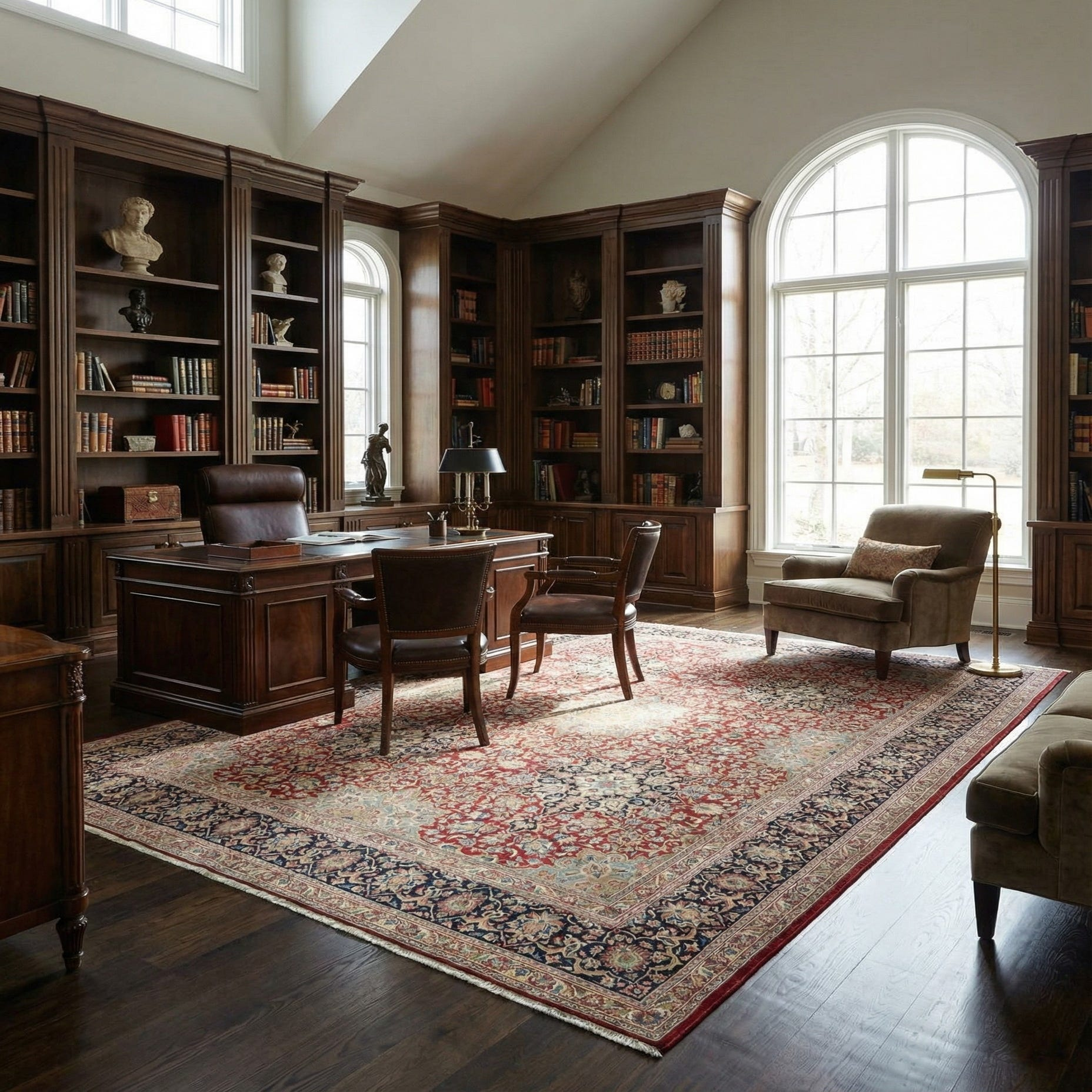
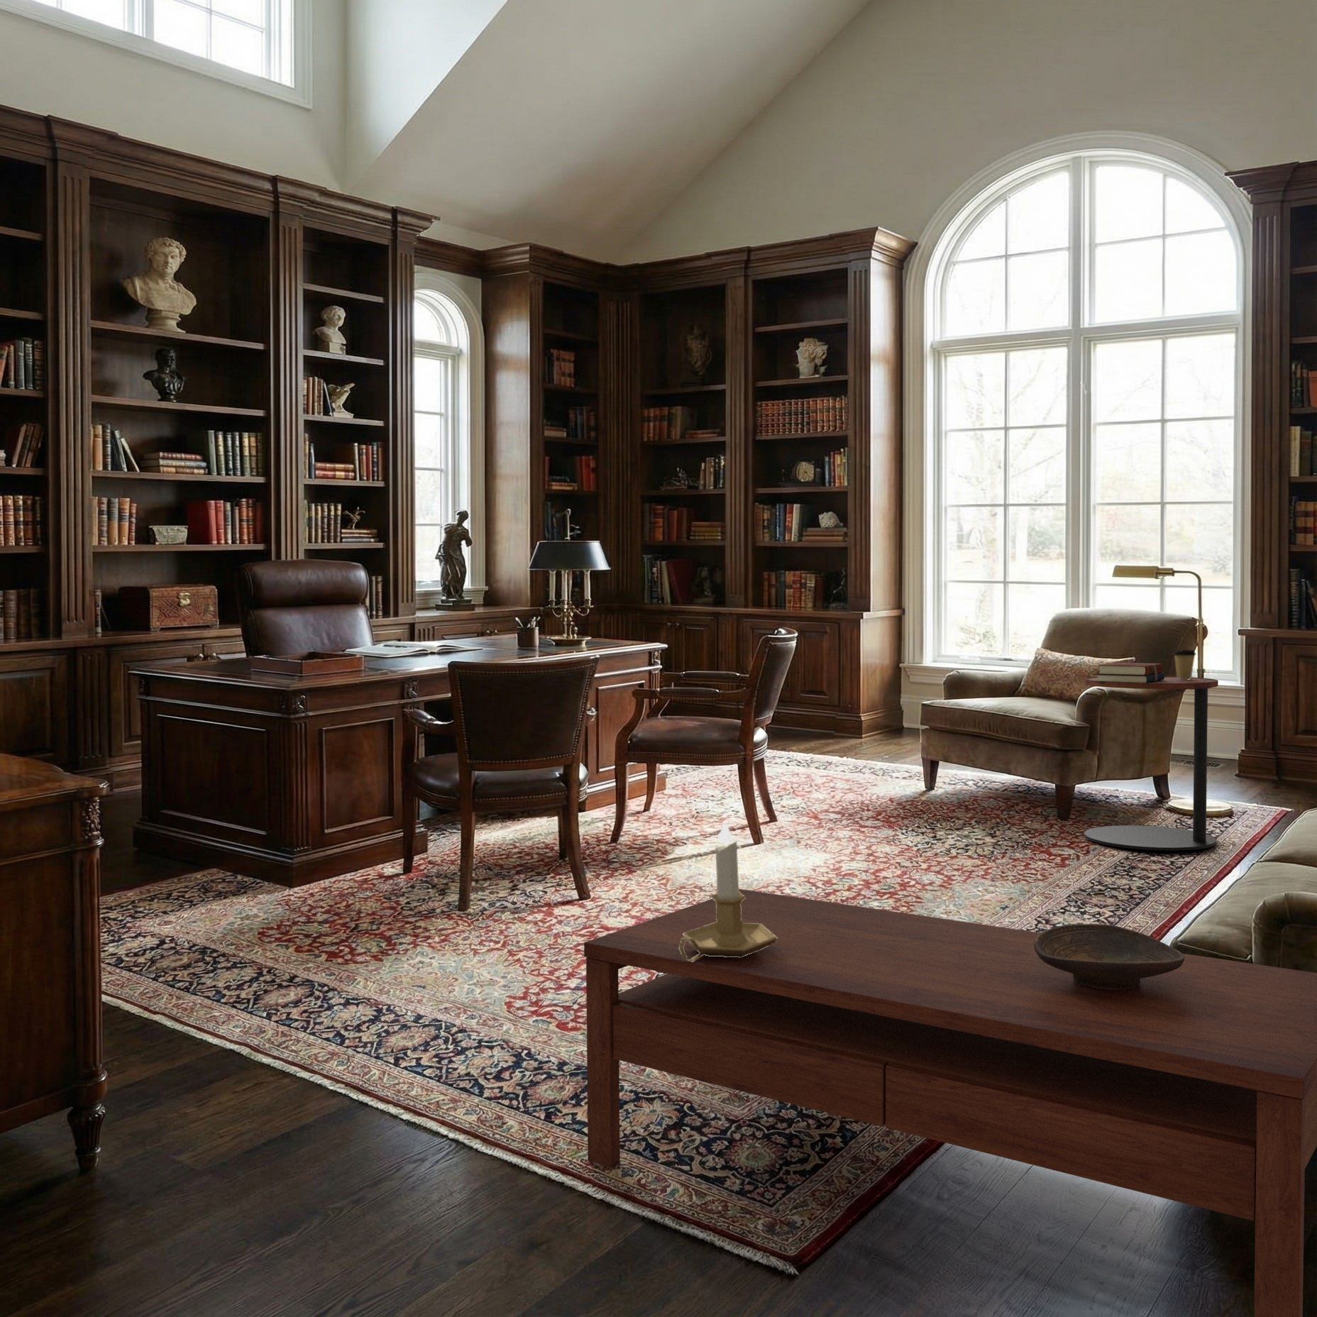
+ decorative bowl (1107, 960)
+ candlestick (722, 886)
+ coffee table (950, 1077)
+ side table (1194, 760)
+ books (1130, 671)
+ coffee cup (1184, 663)
